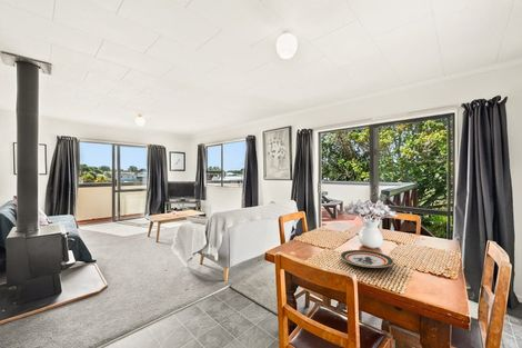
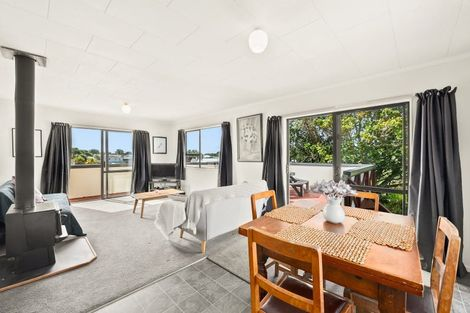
- plate (365, 259)
